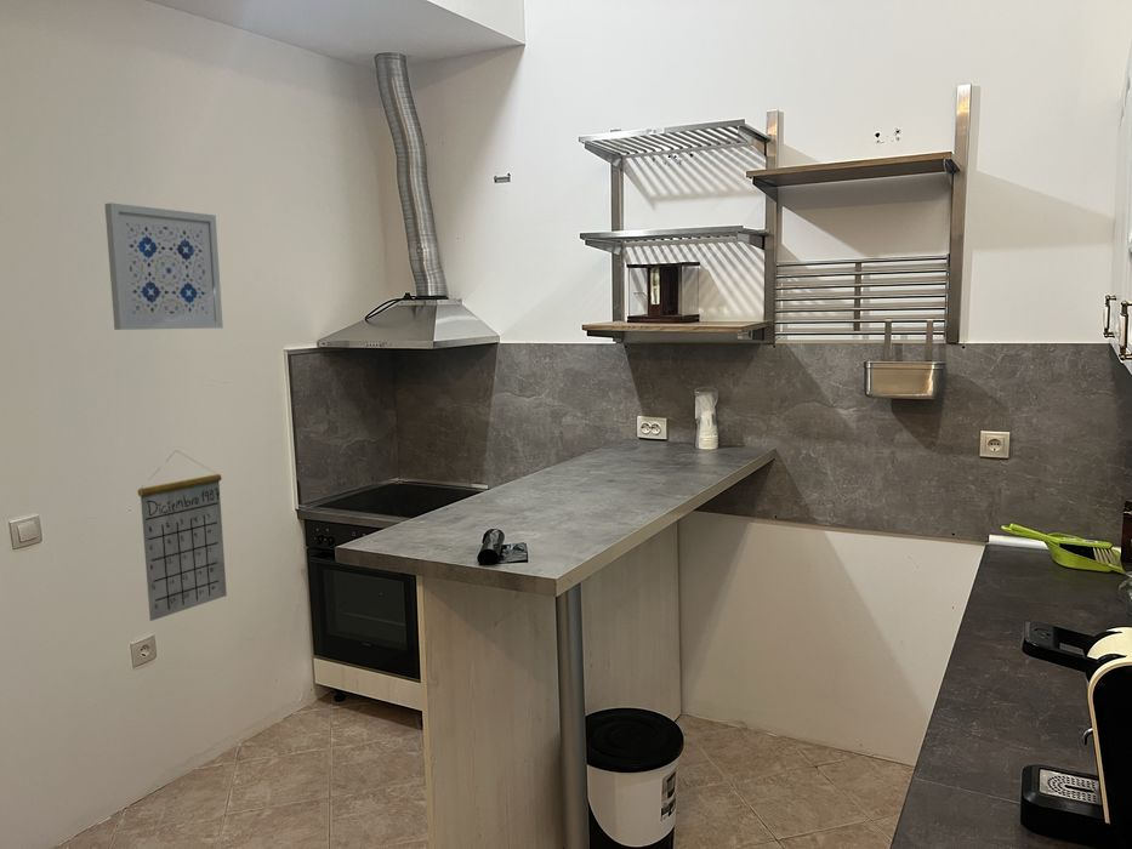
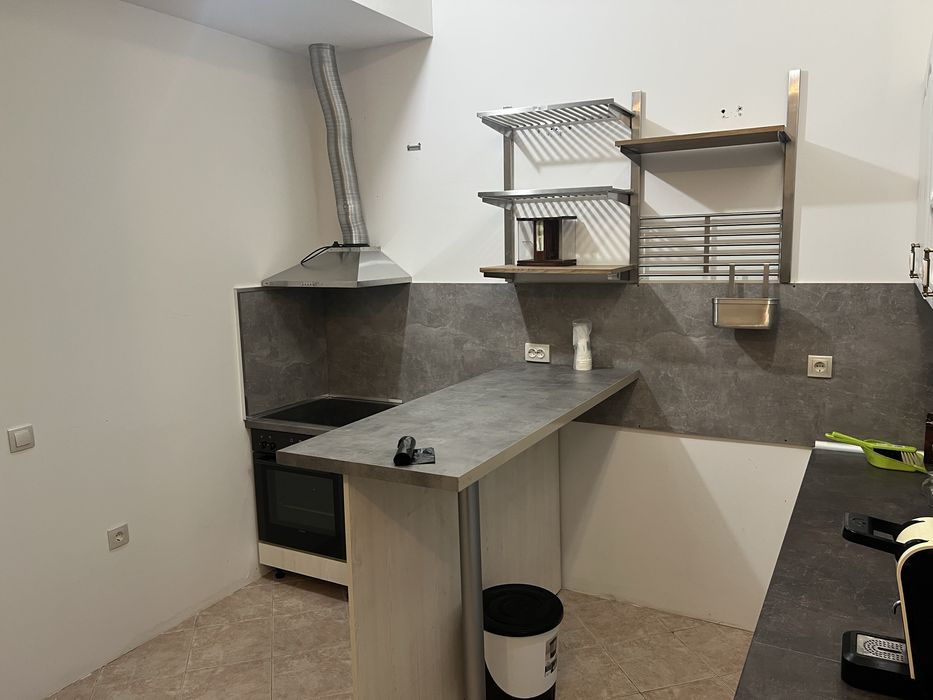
- calendar (184, 529)
- wall art (167, 269)
